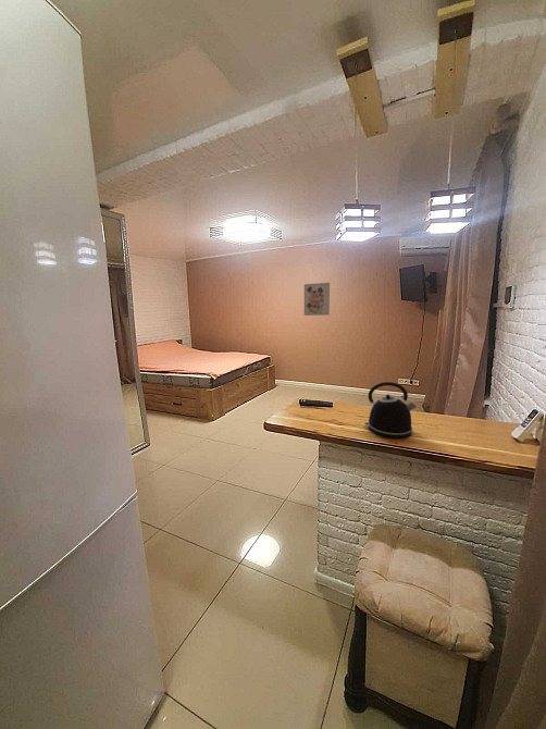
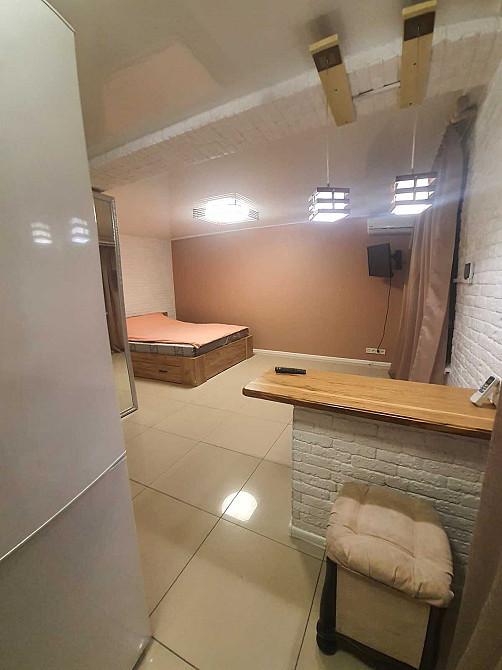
- wall art (317, 299)
- kettle (389, 406)
